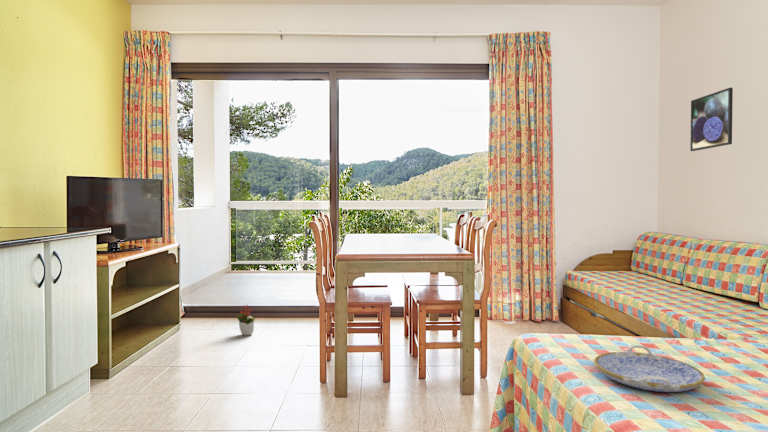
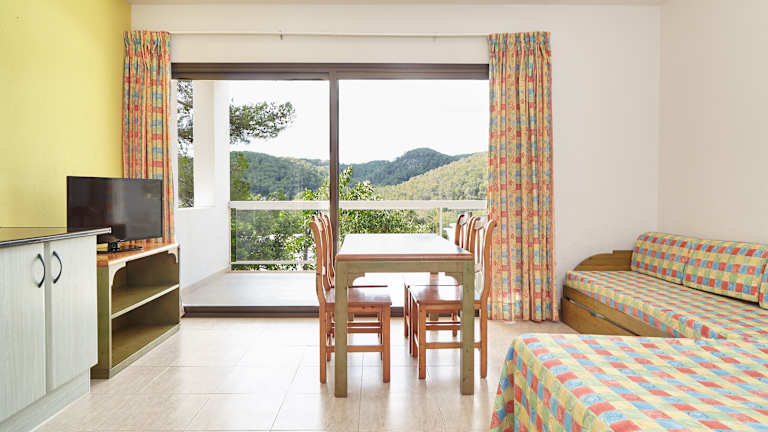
- serving tray (646, 368)
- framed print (710, 121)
- decorative plant (245, 319)
